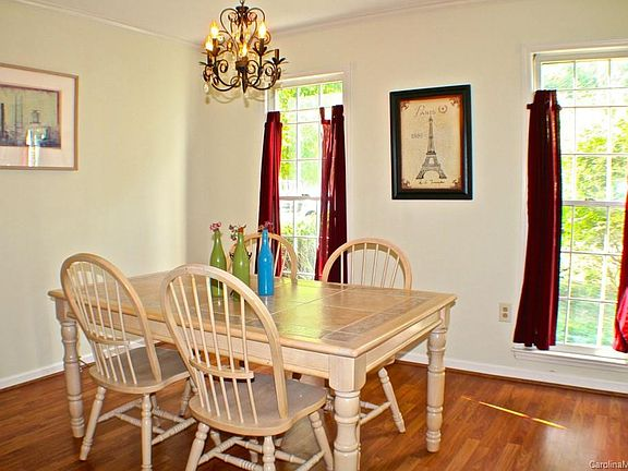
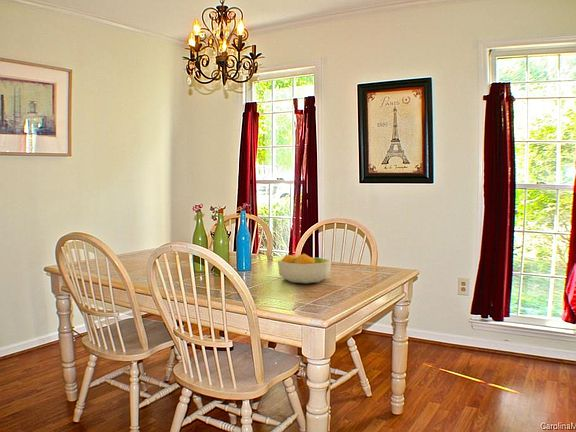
+ fruit bowl (304, 265)
